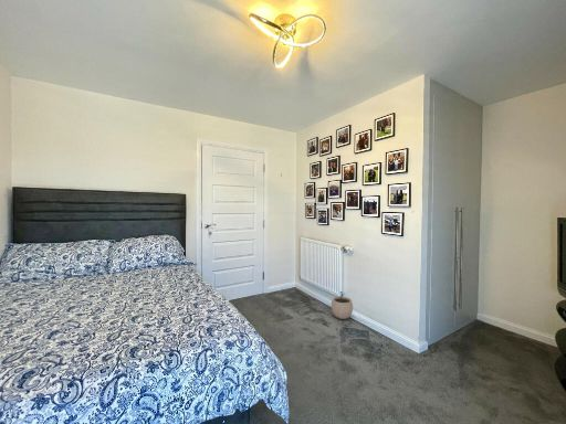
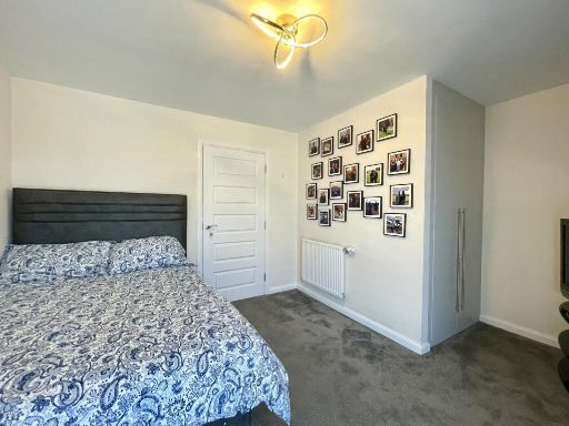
- plant pot (342, 304)
